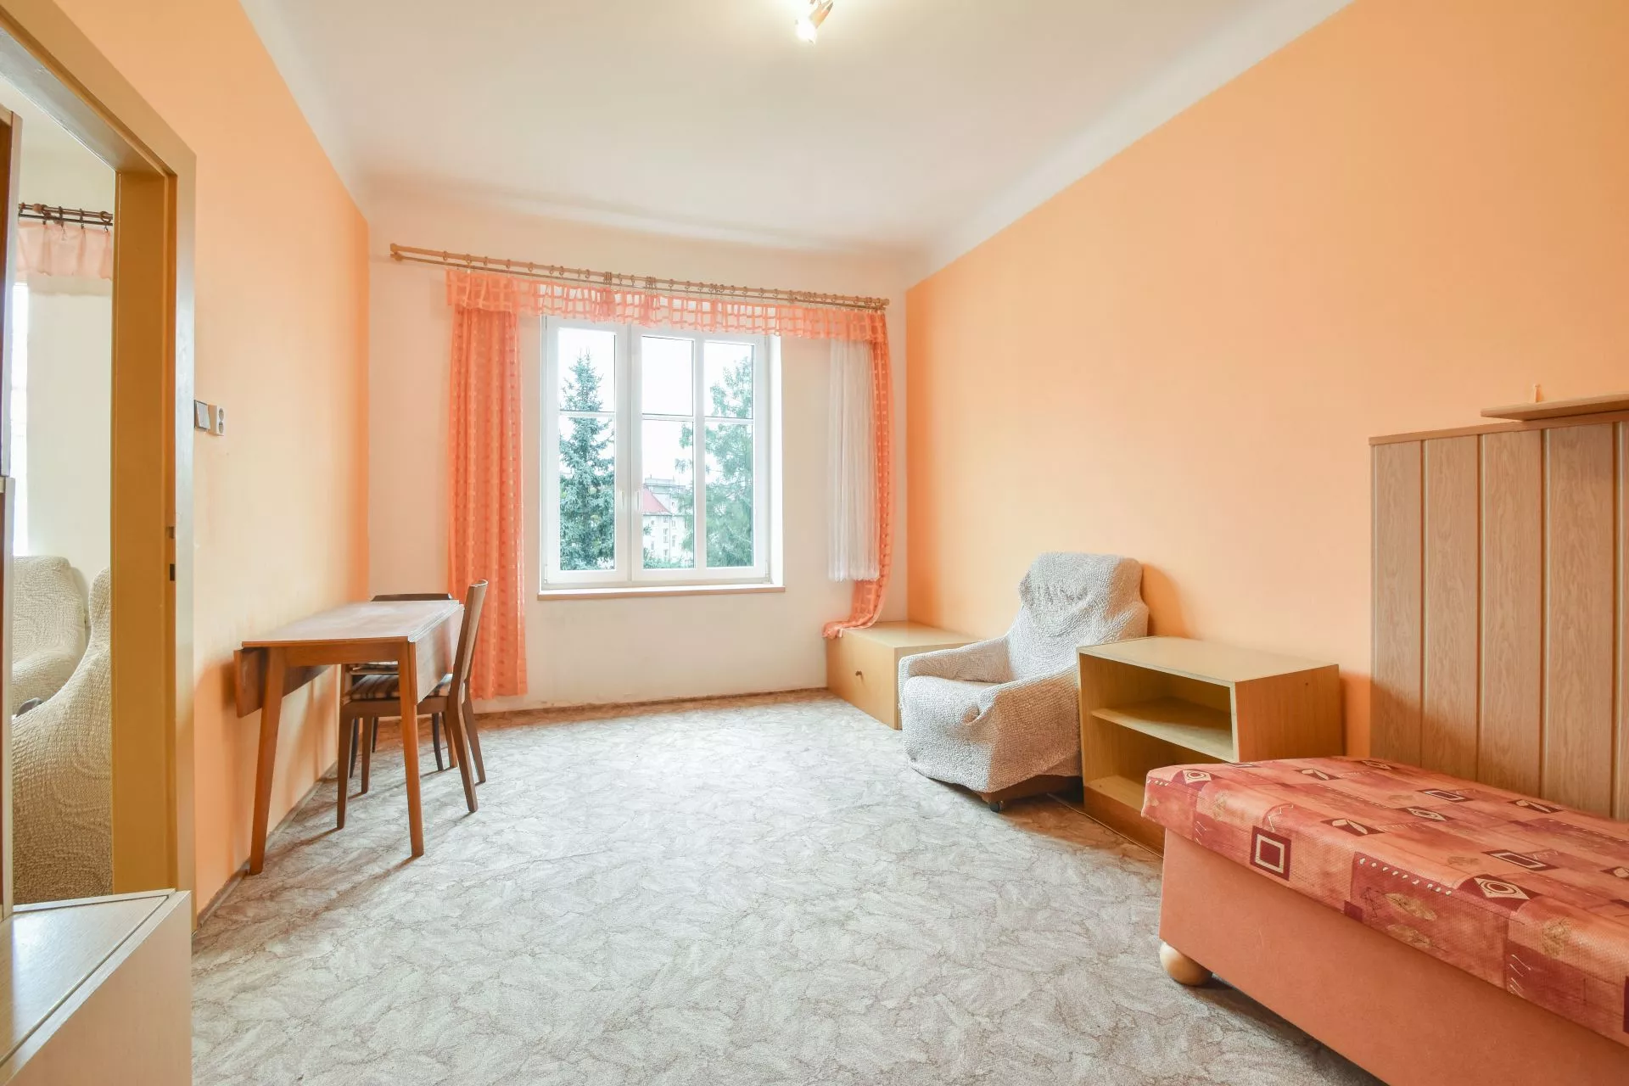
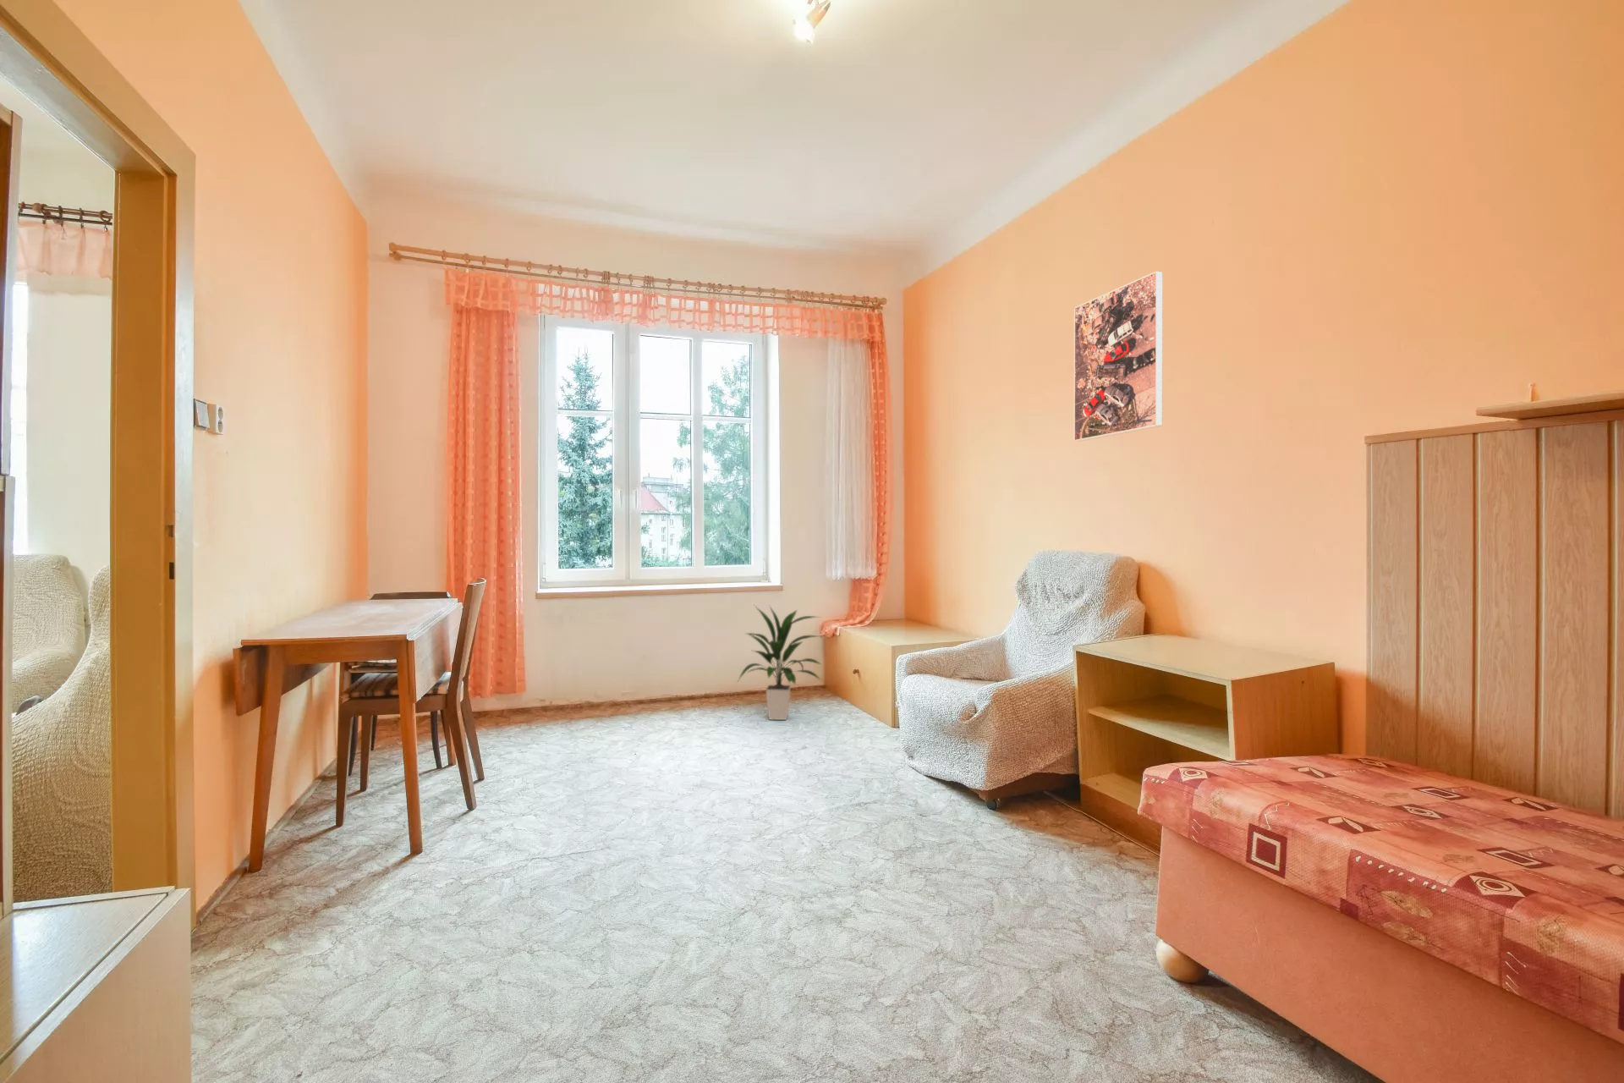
+ indoor plant (782, 660)
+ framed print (1115, 363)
